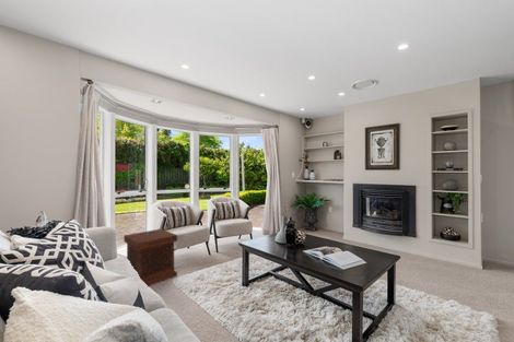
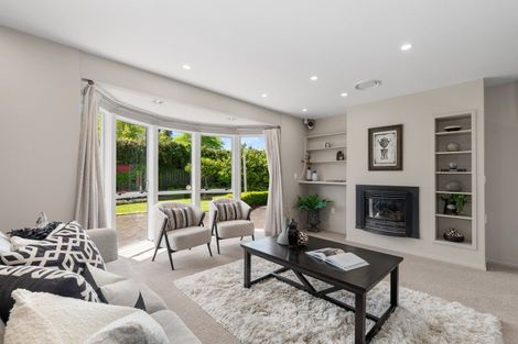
- side table (150, 256)
